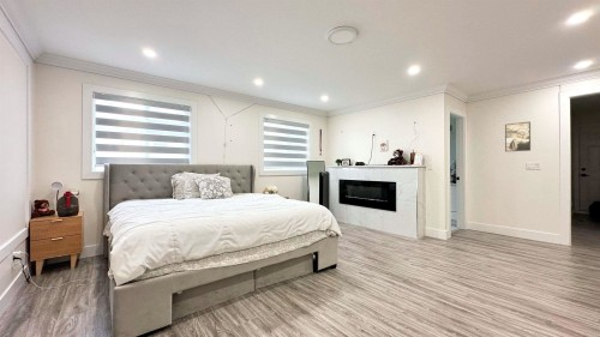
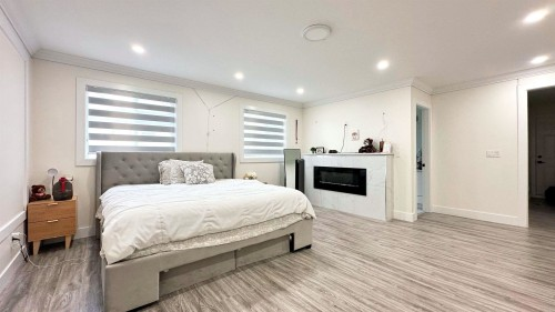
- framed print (517, 137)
